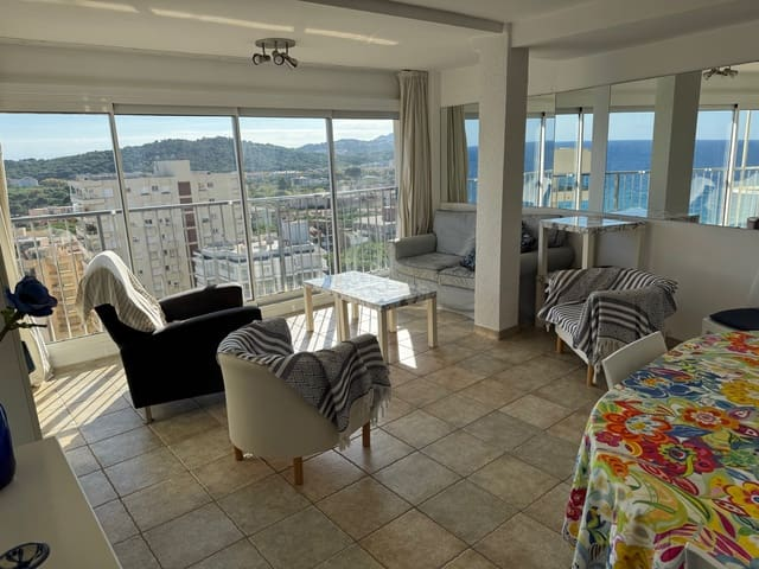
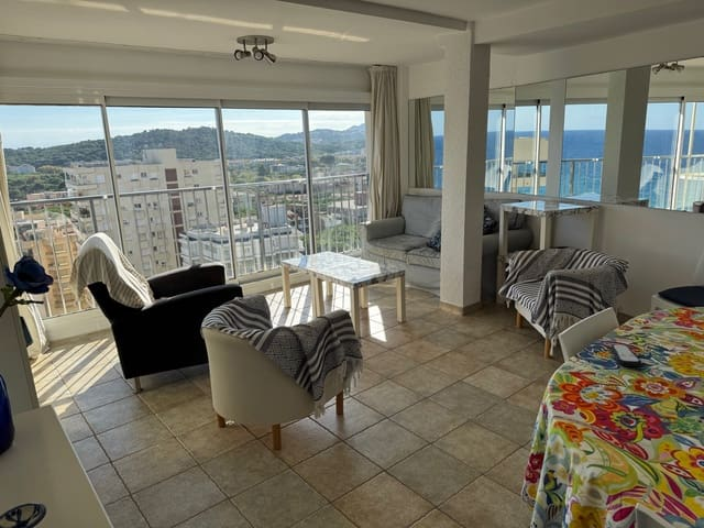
+ remote control (624, 354)
